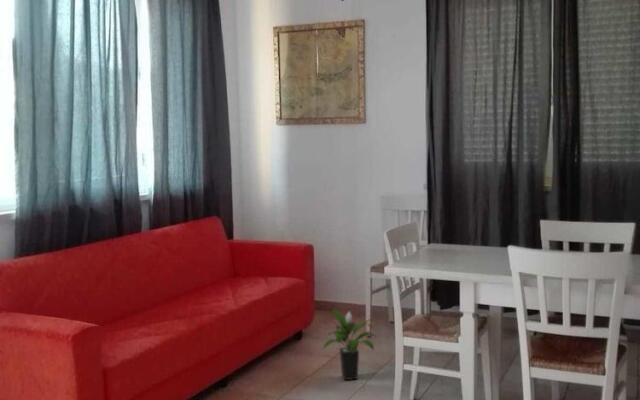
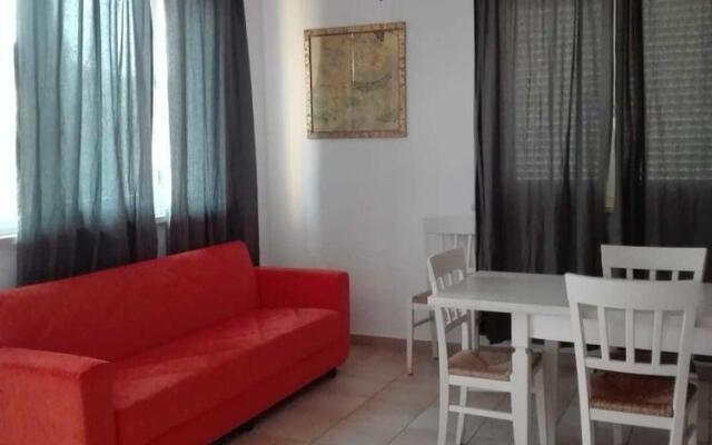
- potted plant (349, 345)
